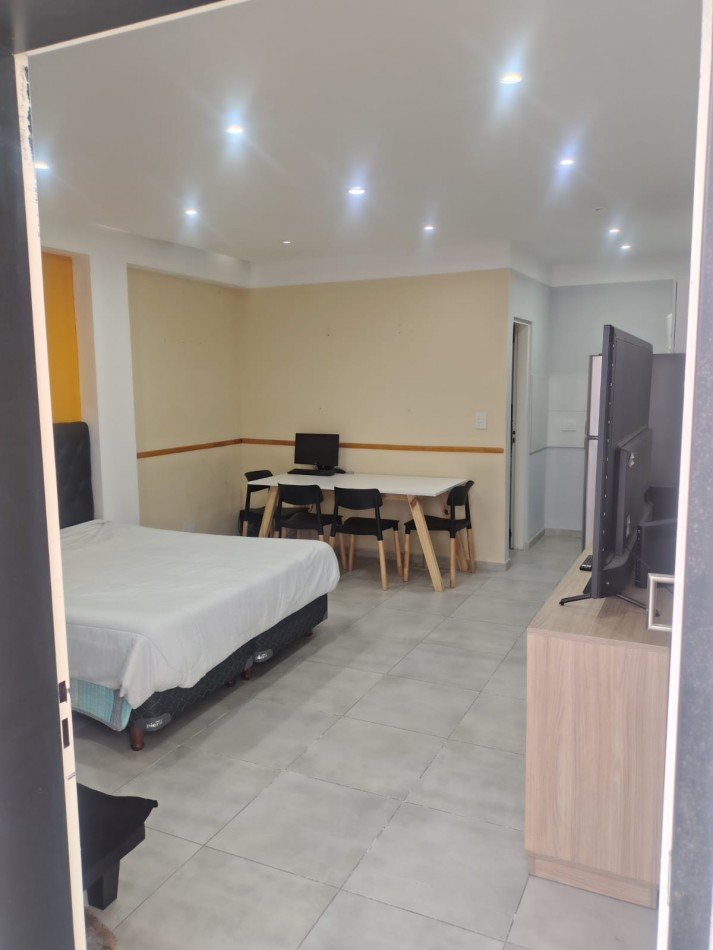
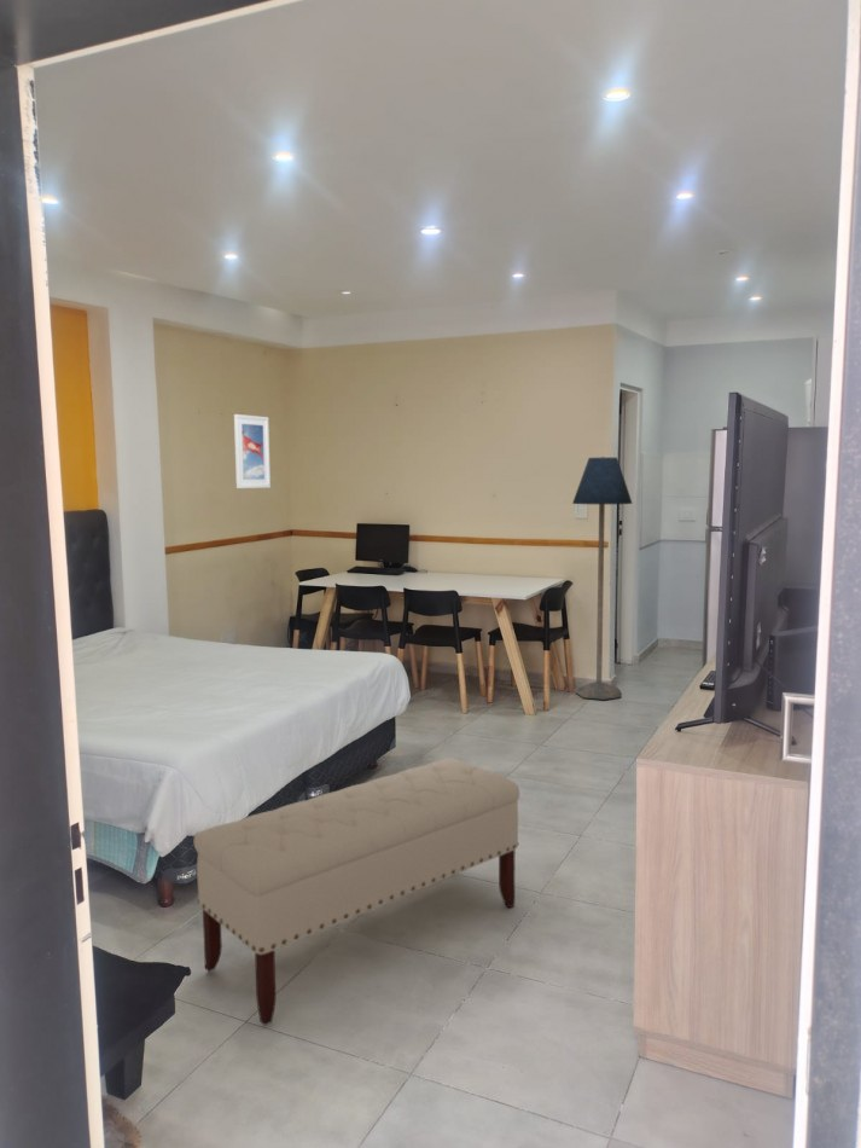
+ bench (368, 869)
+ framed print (252, 452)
+ floor lamp (600, 576)
